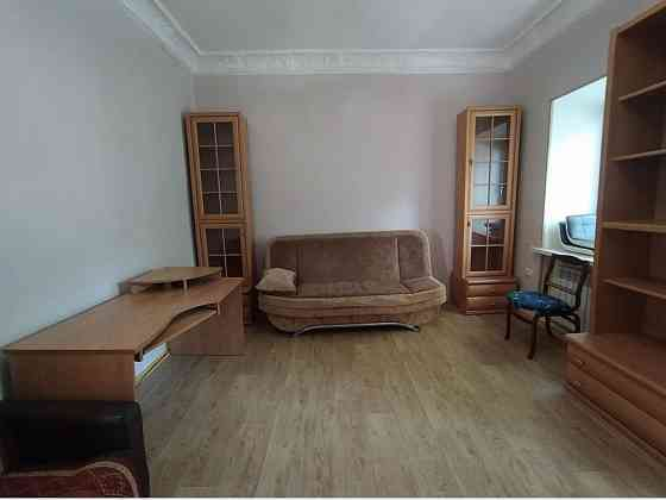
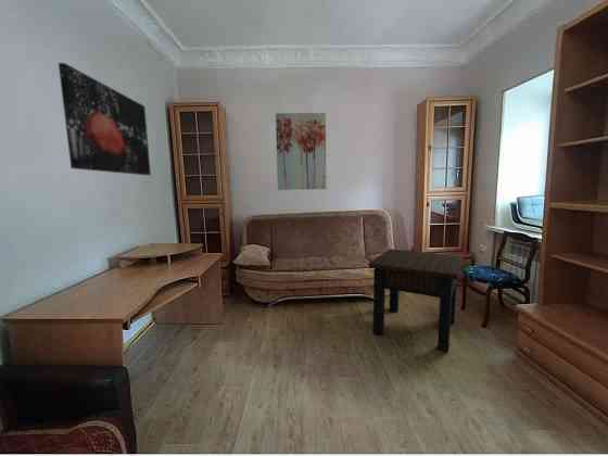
+ wall art (114, 131)
+ side table (416, 293)
+ wall art (301, 152)
